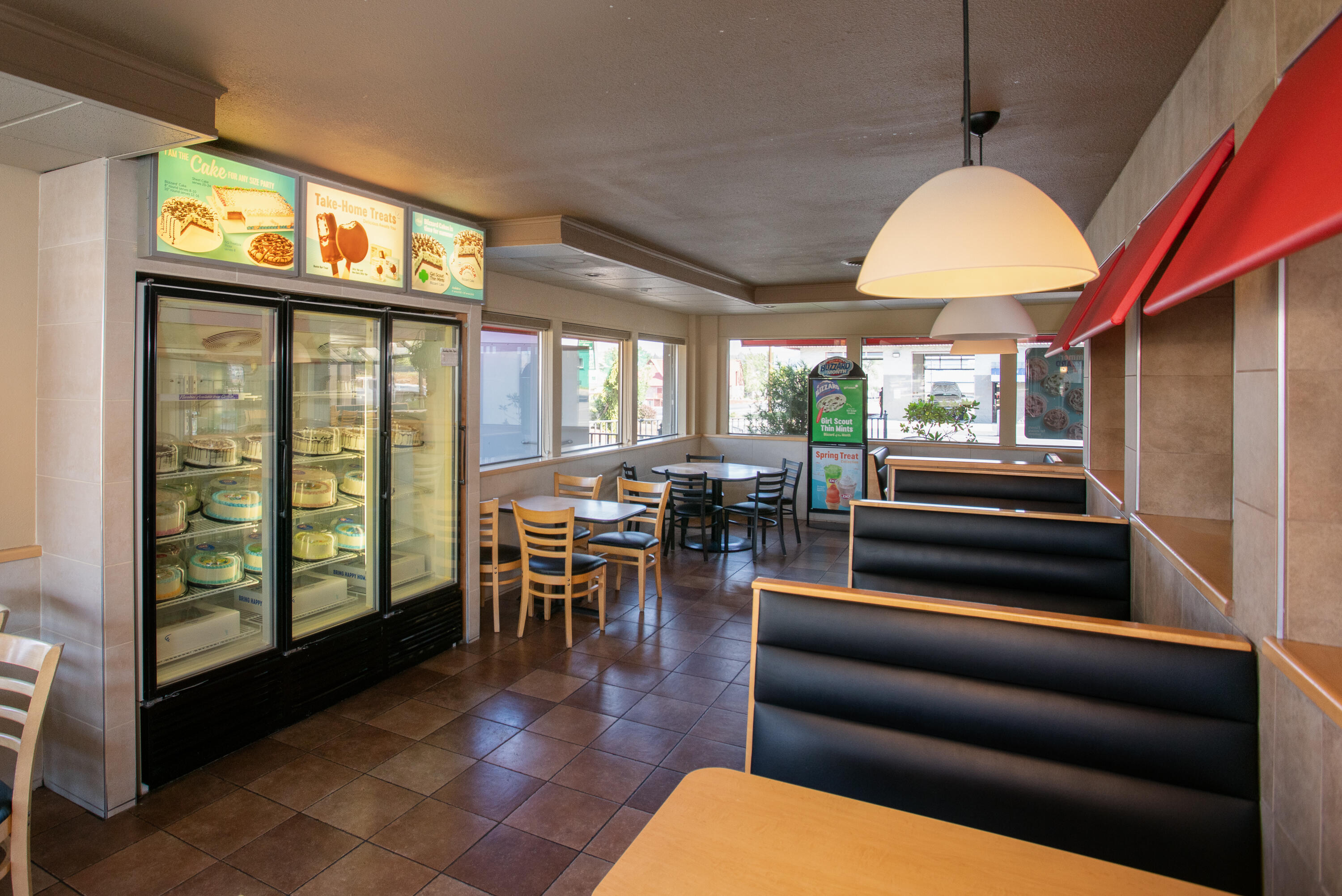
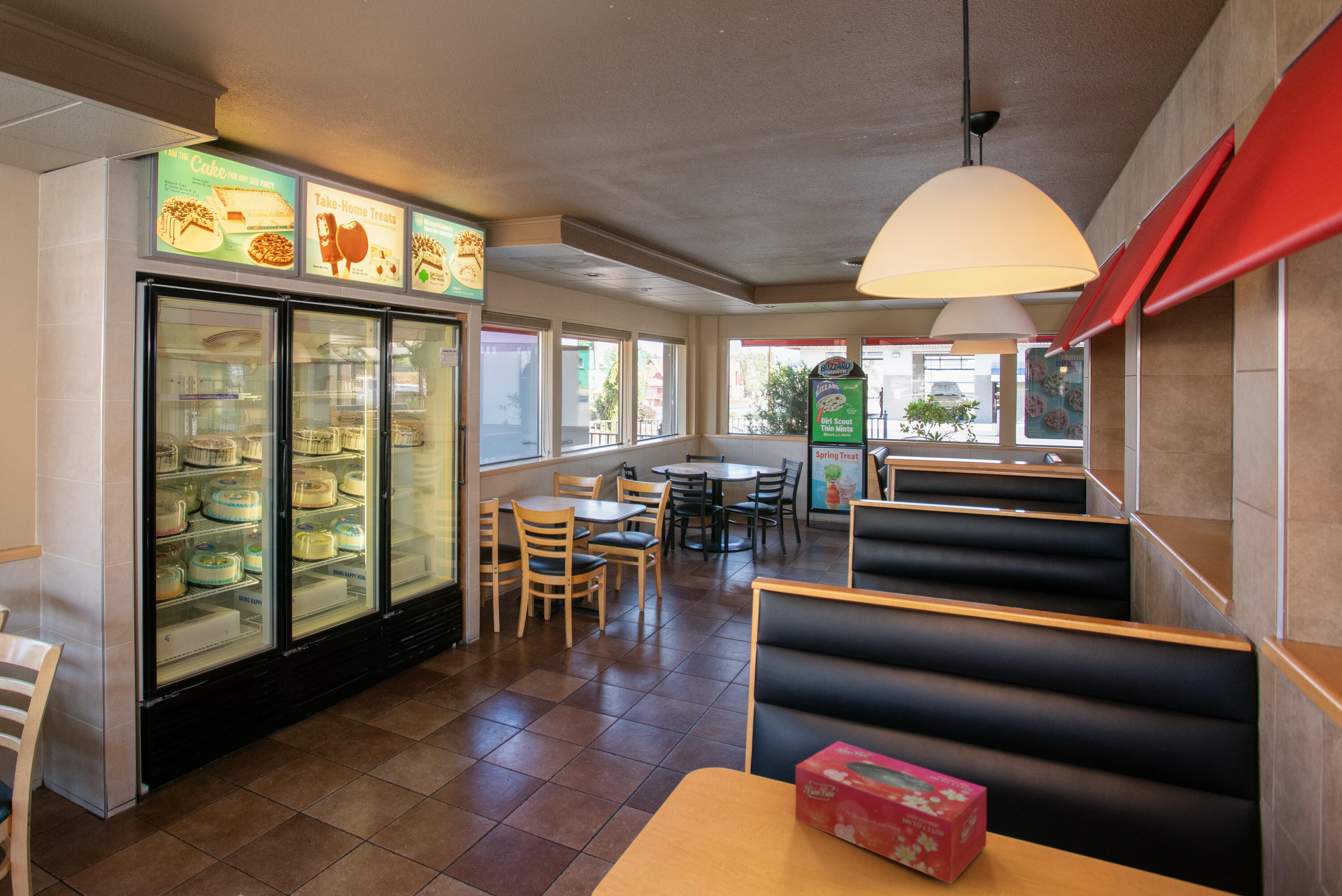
+ tissue box (888, 804)
